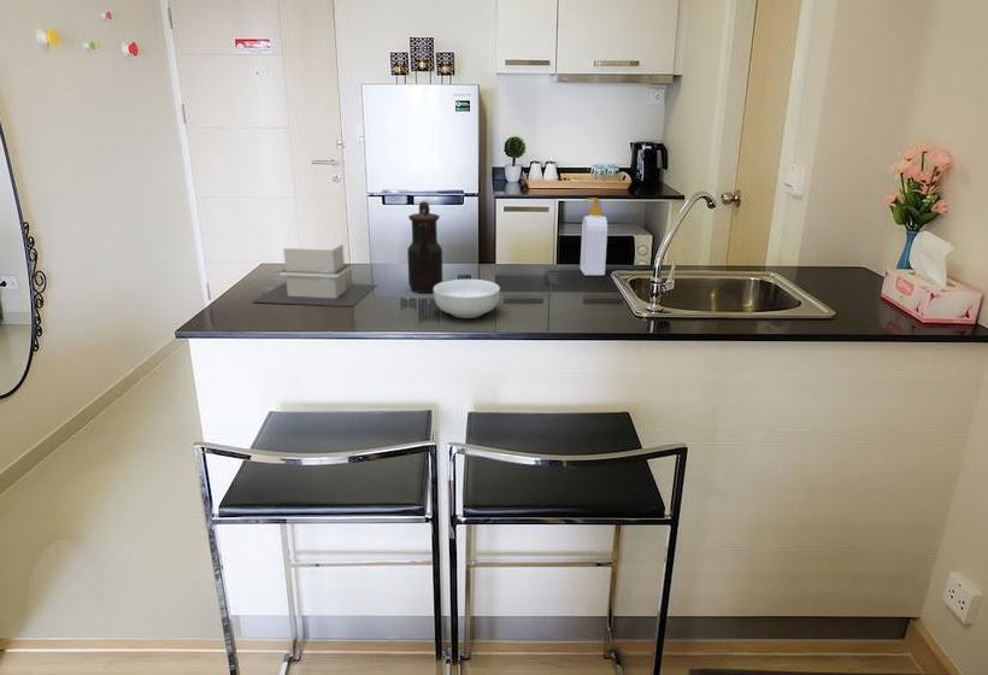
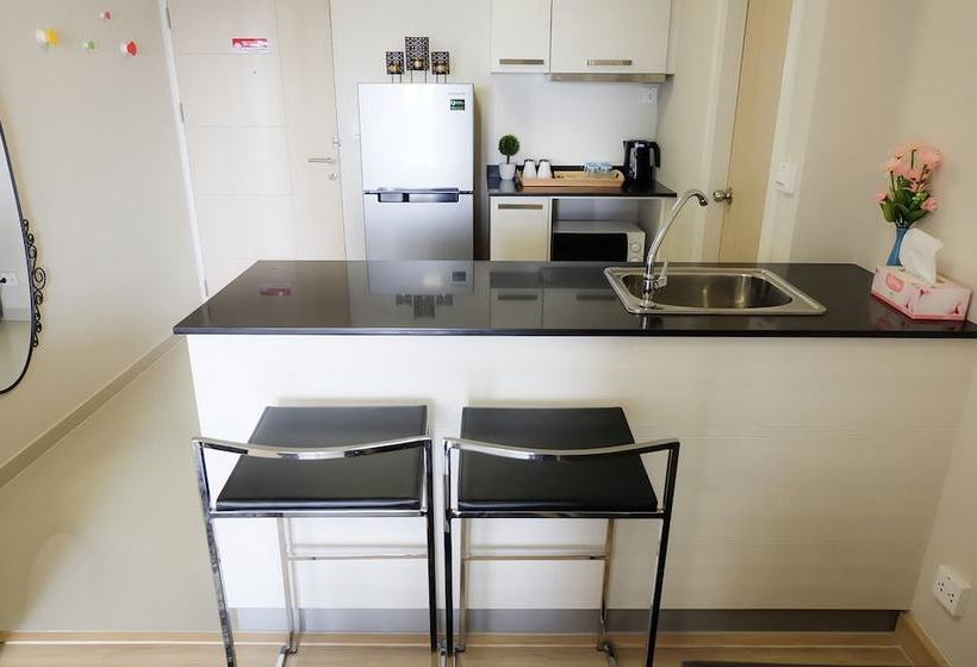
- cereal bowl (466, 300)
- soap bottle (593, 235)
- teapot (424, 246)
- architectural model (314, 269)
